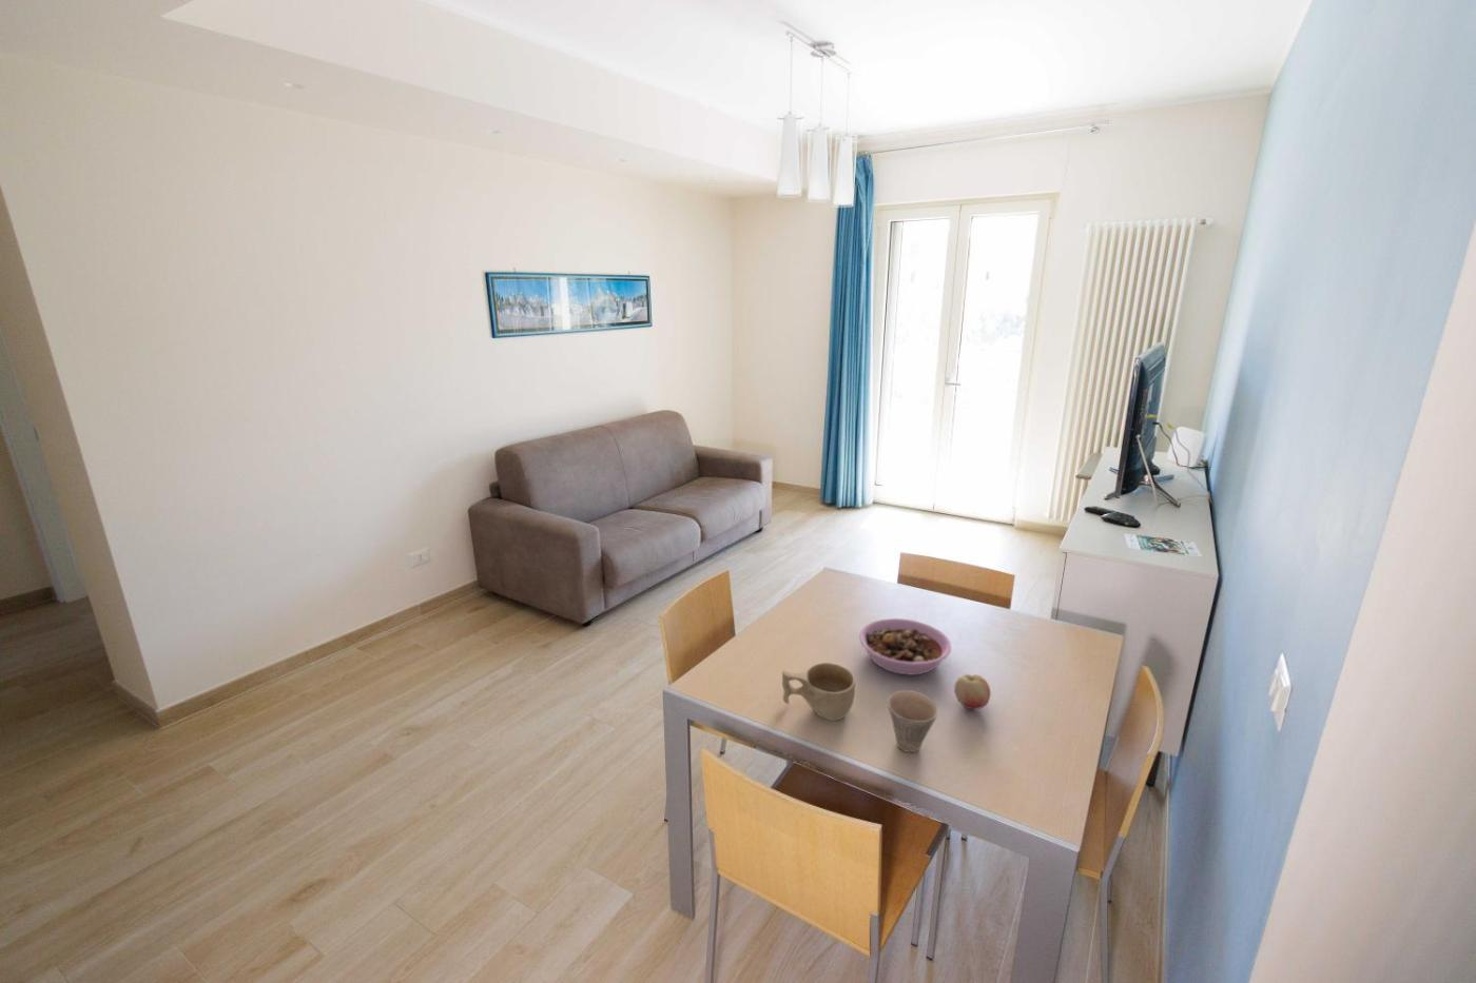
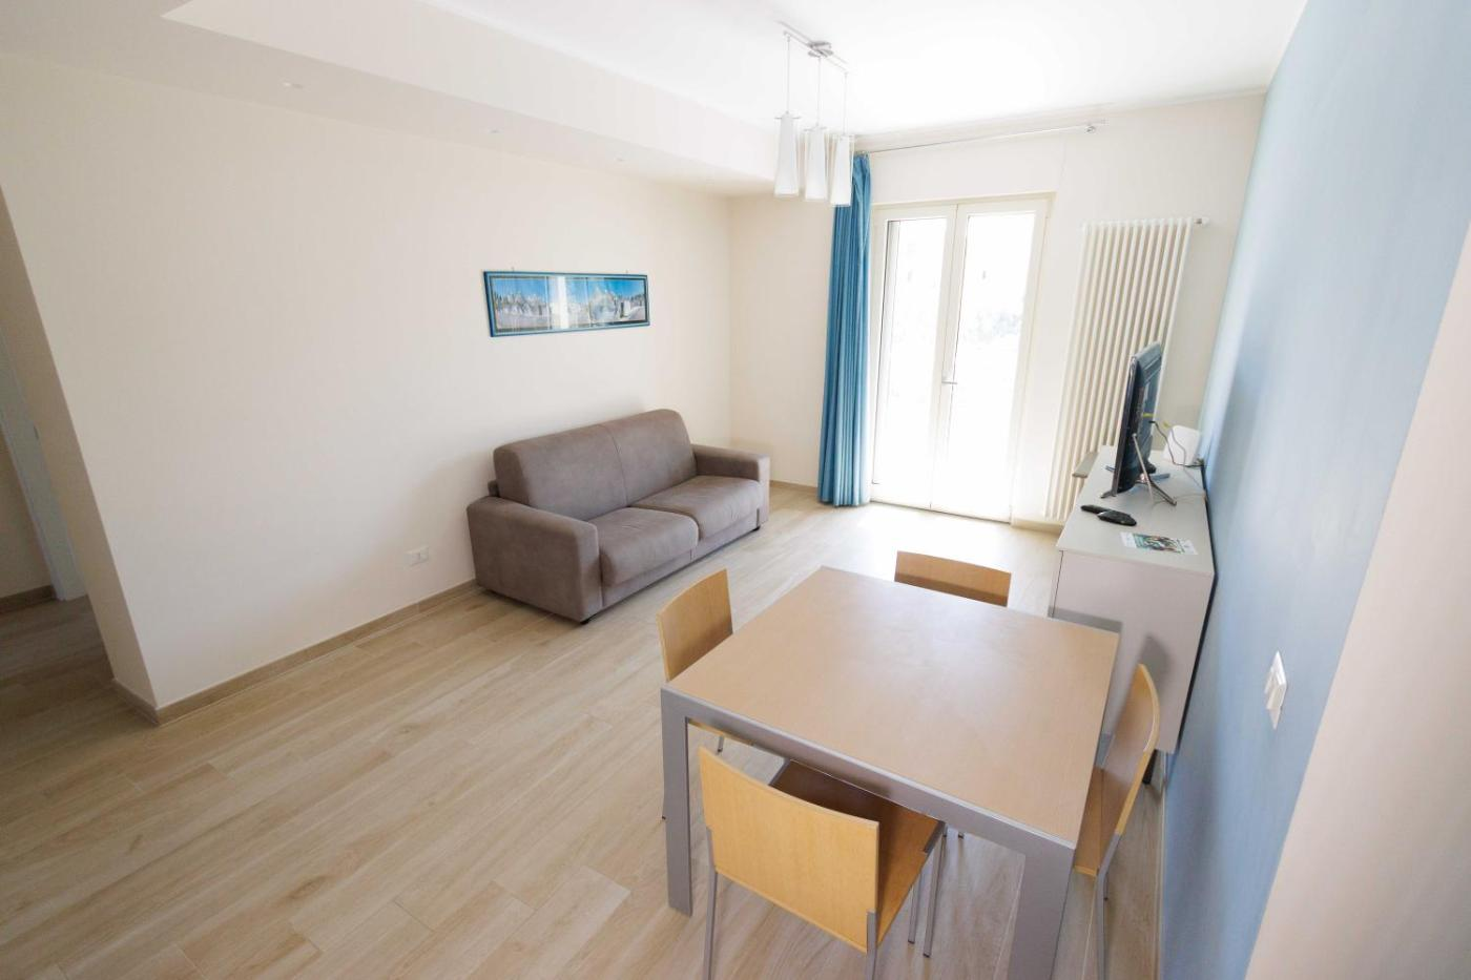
- bowl (903, 646)
- cup (819, 691)
- fruit (972, 691)
- cup (911, 725)
